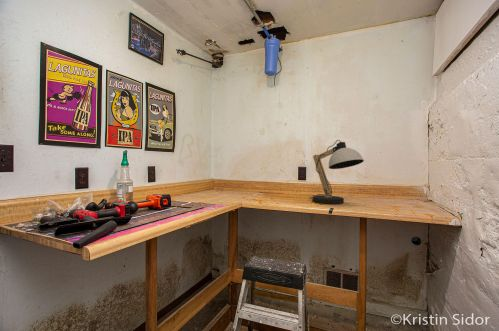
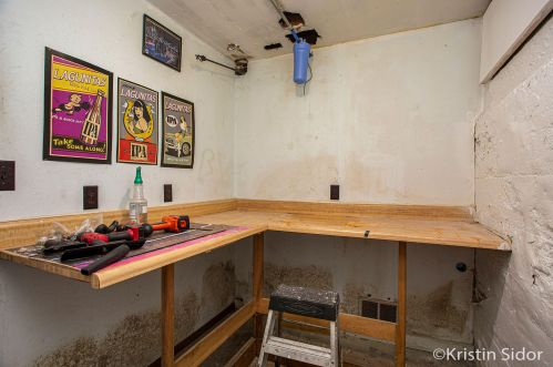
- desk lamp (331, 168)
